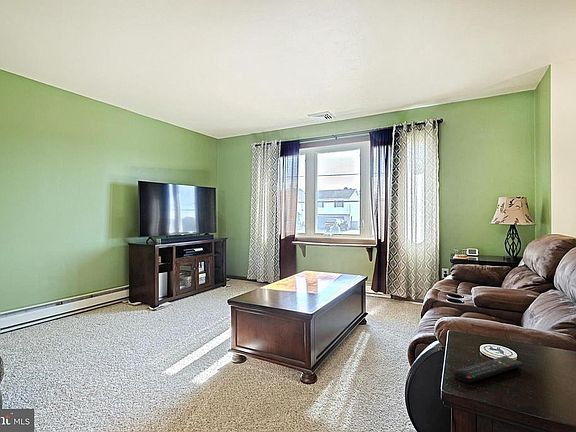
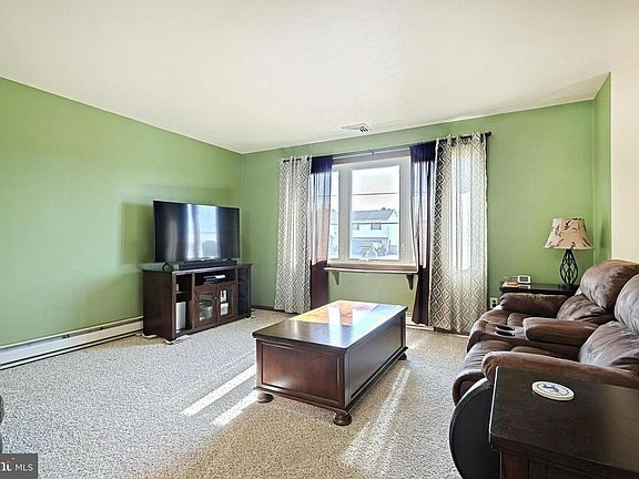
- remote control (488, 369)
